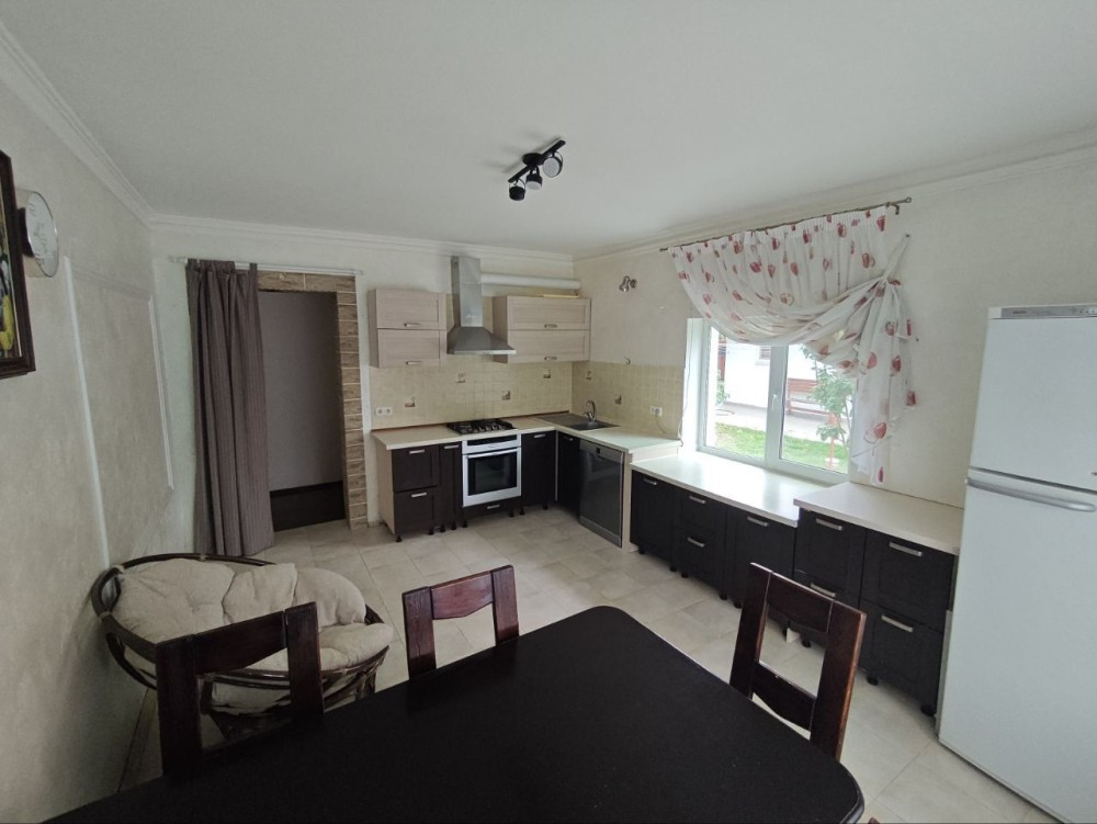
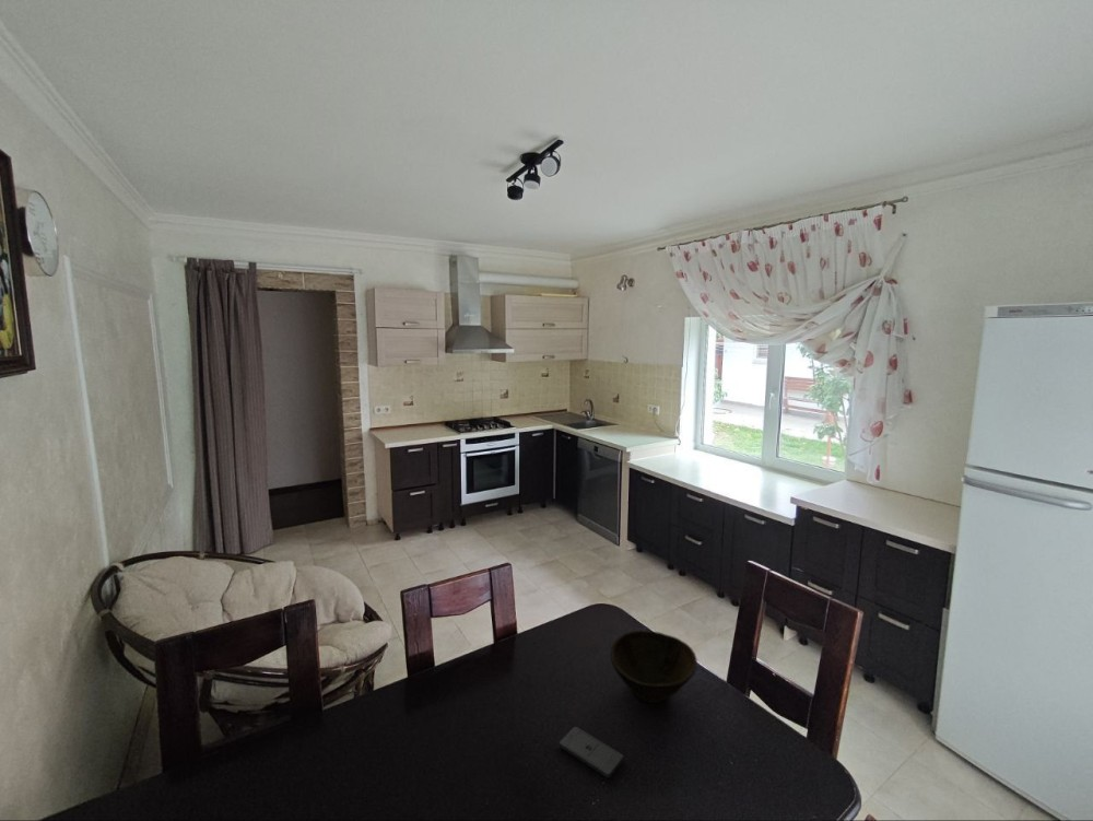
+ smartphone (590, 750)
+ bowl (653, 672)
